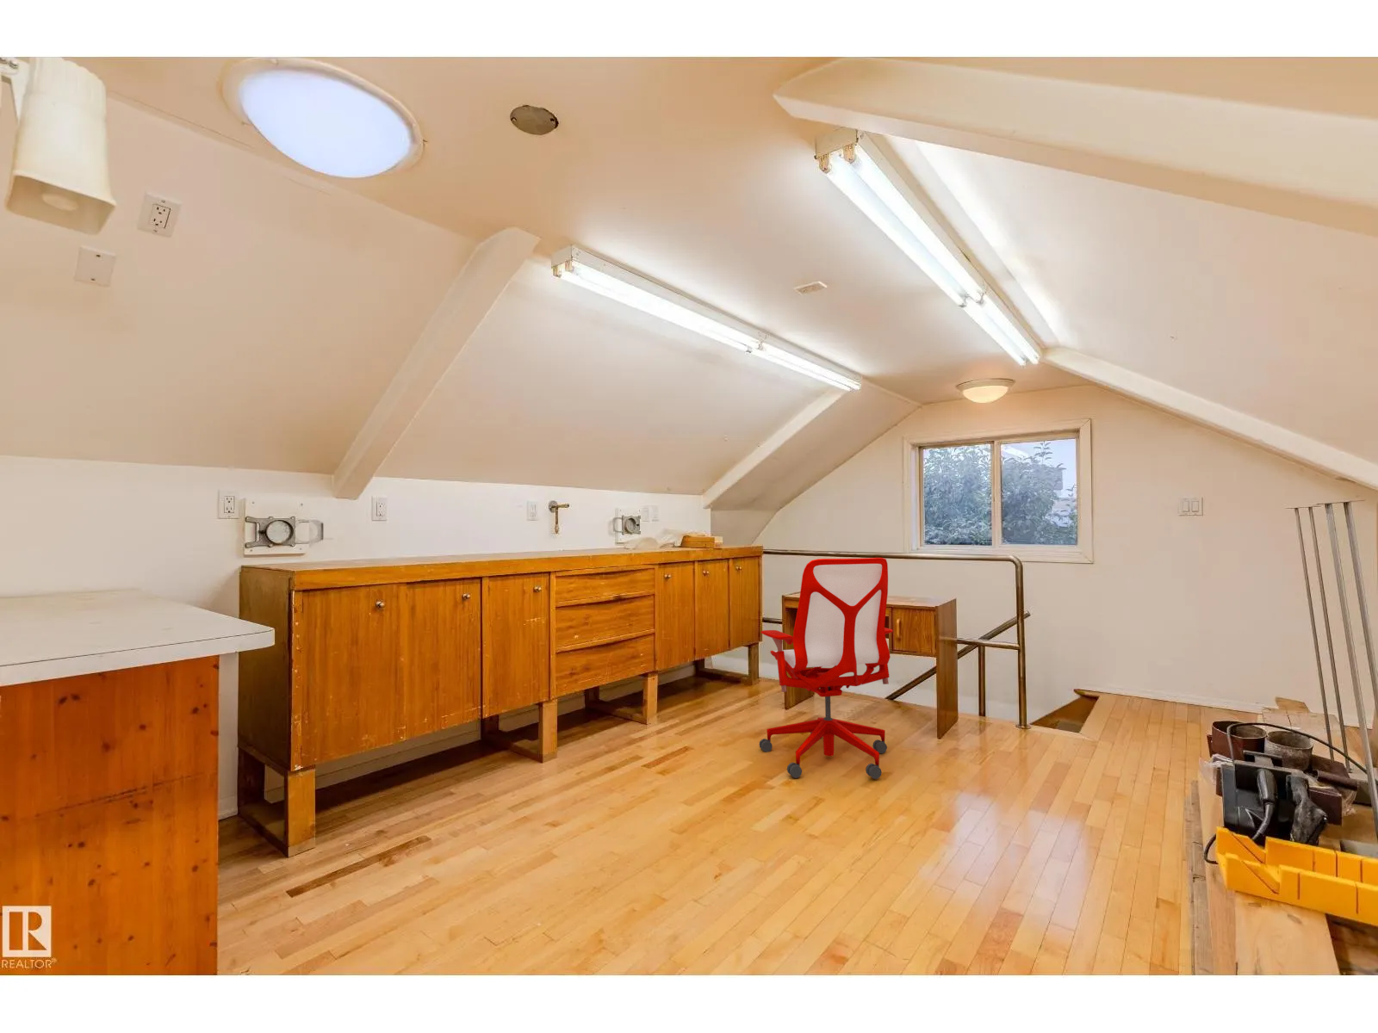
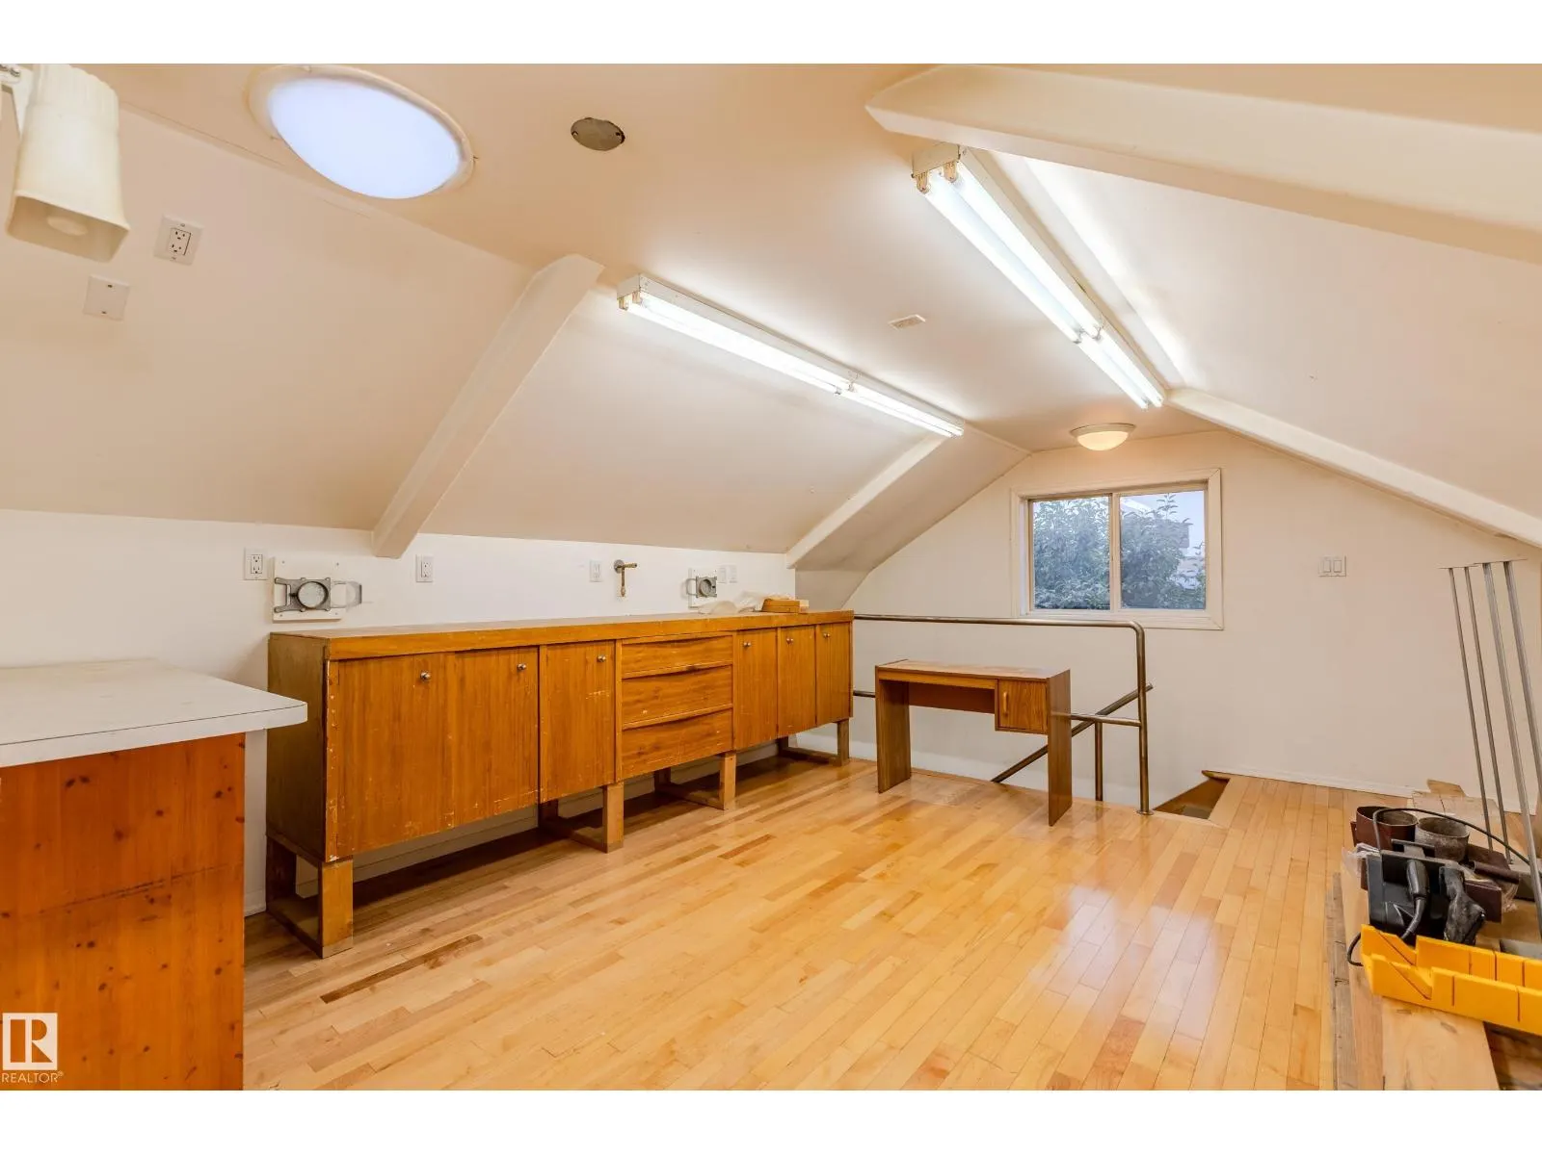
- office chair (827, 656)
